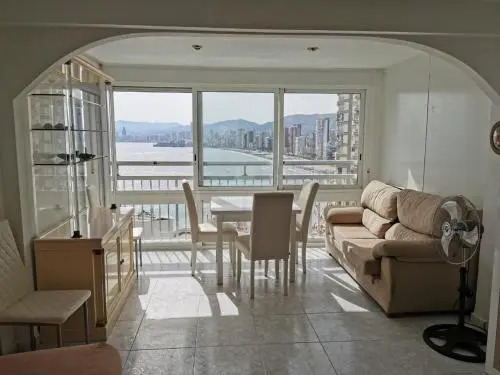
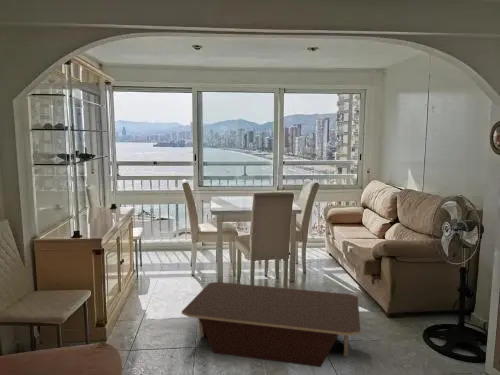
+ coffee table (273, 321)
